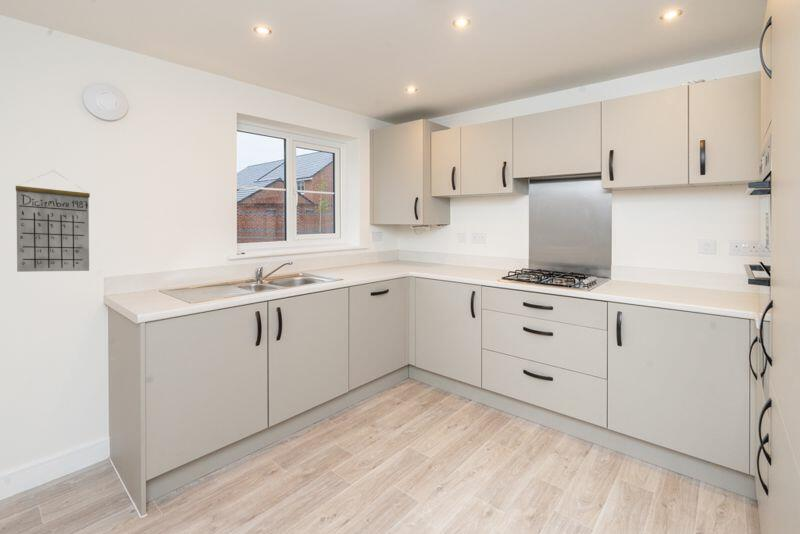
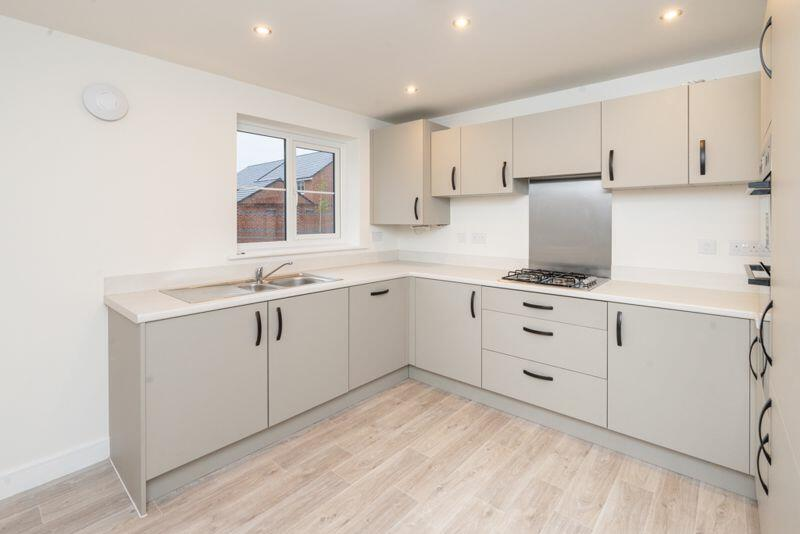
- calendar (54, 220)
